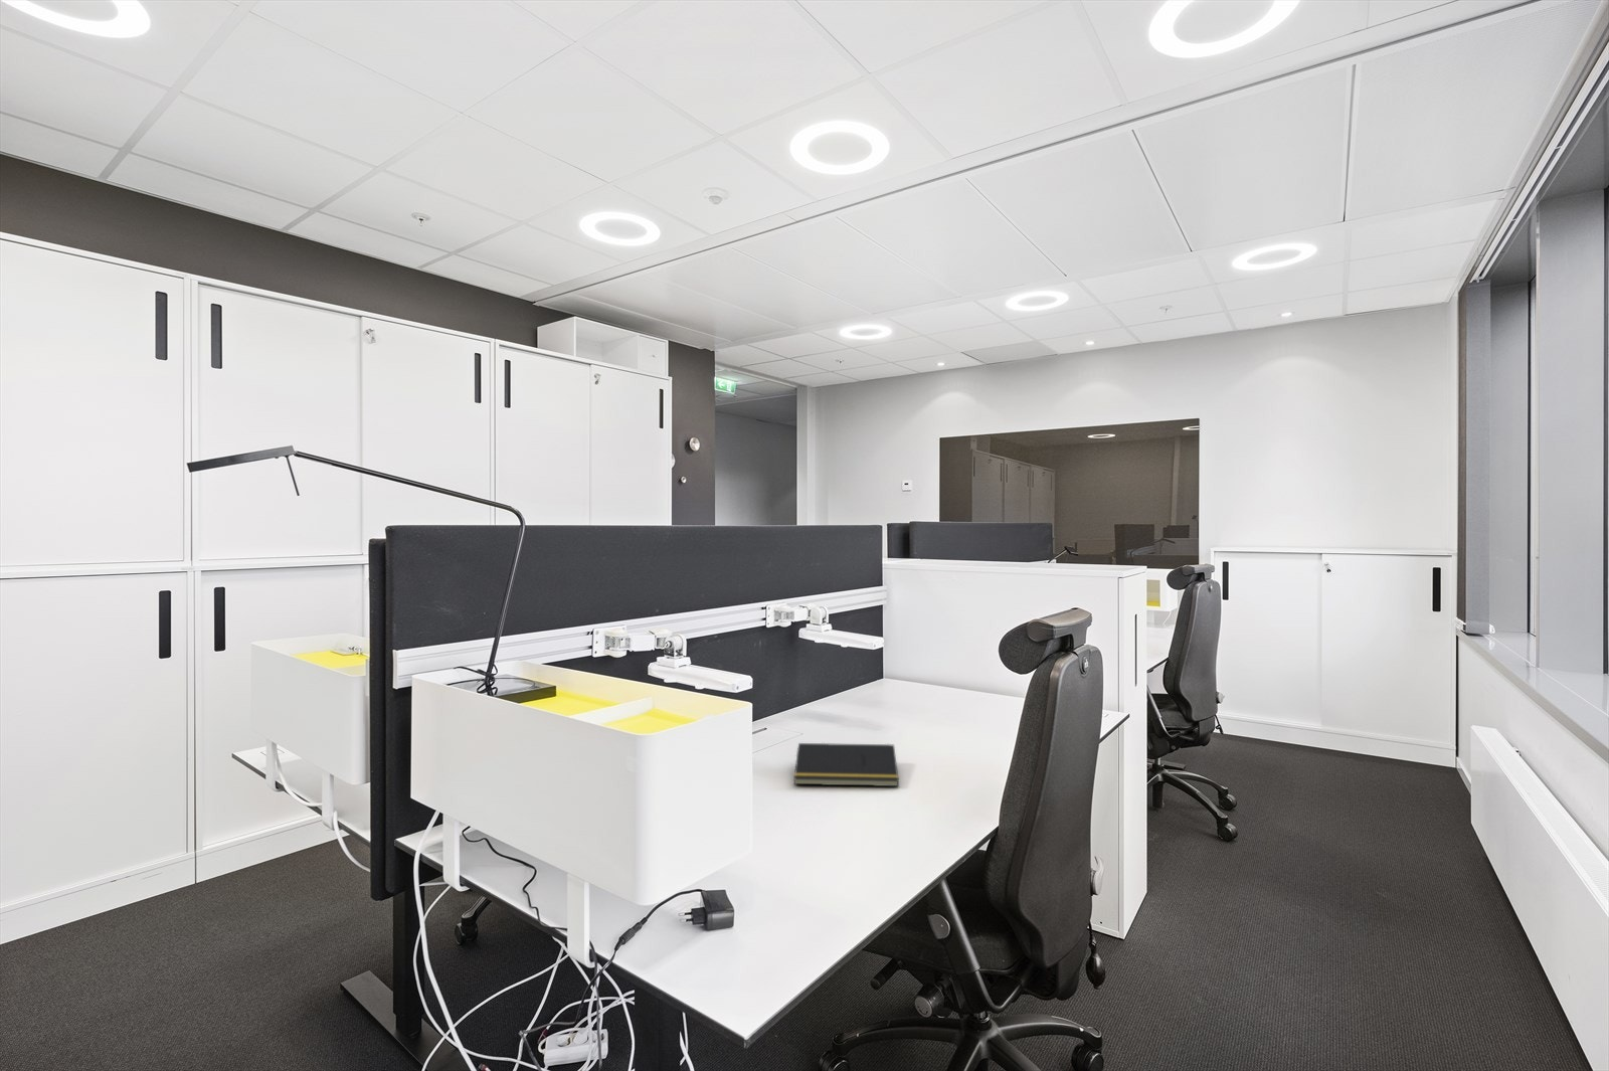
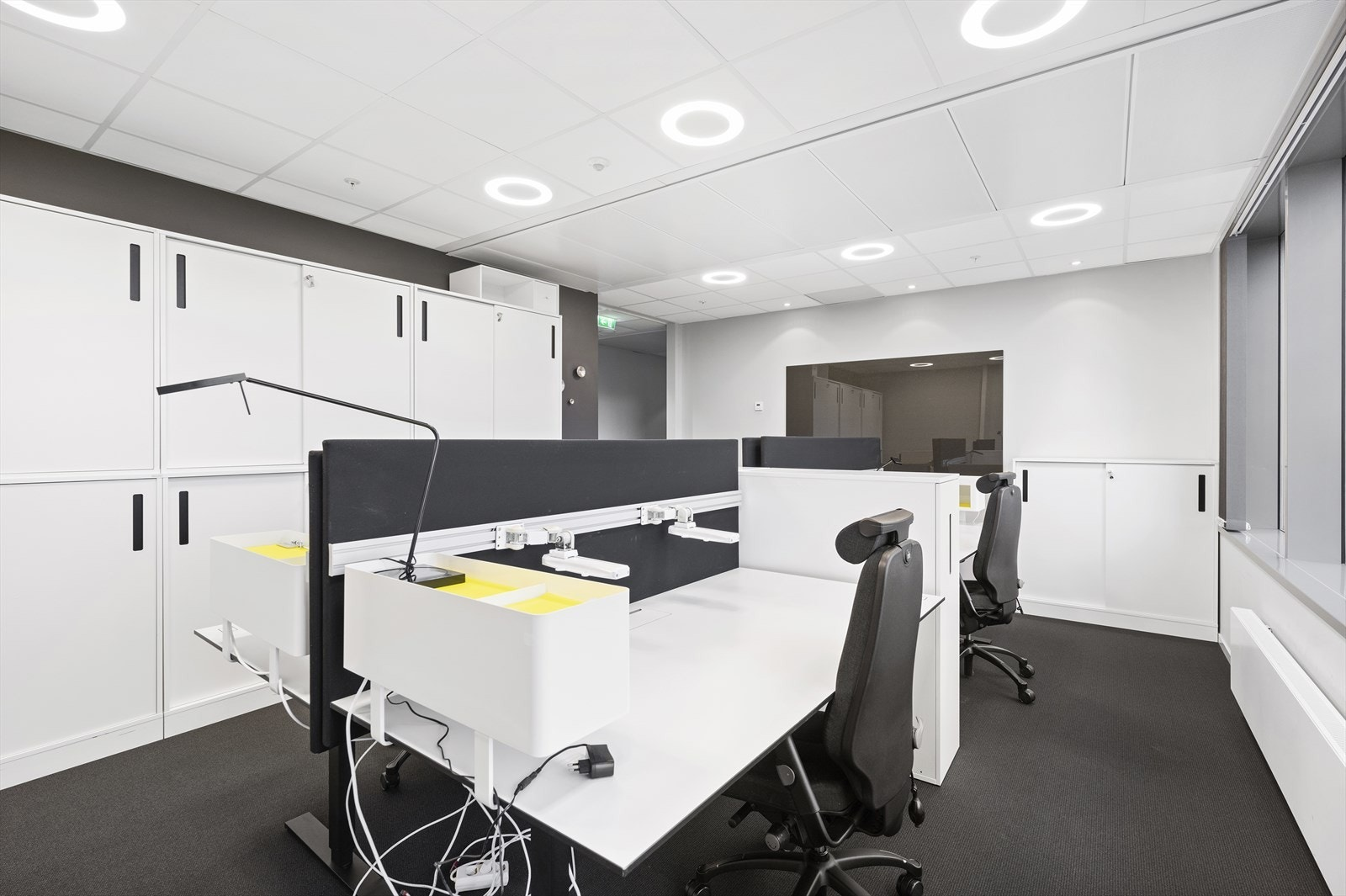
- notepad (845, 764)
